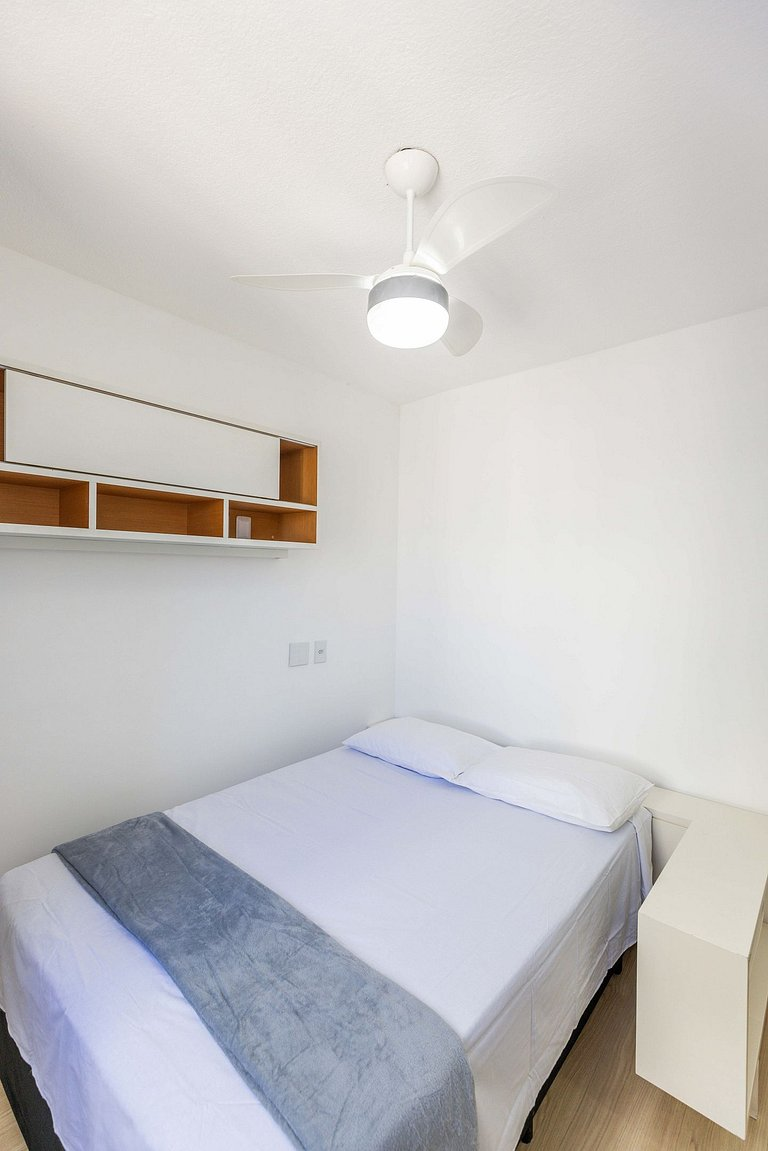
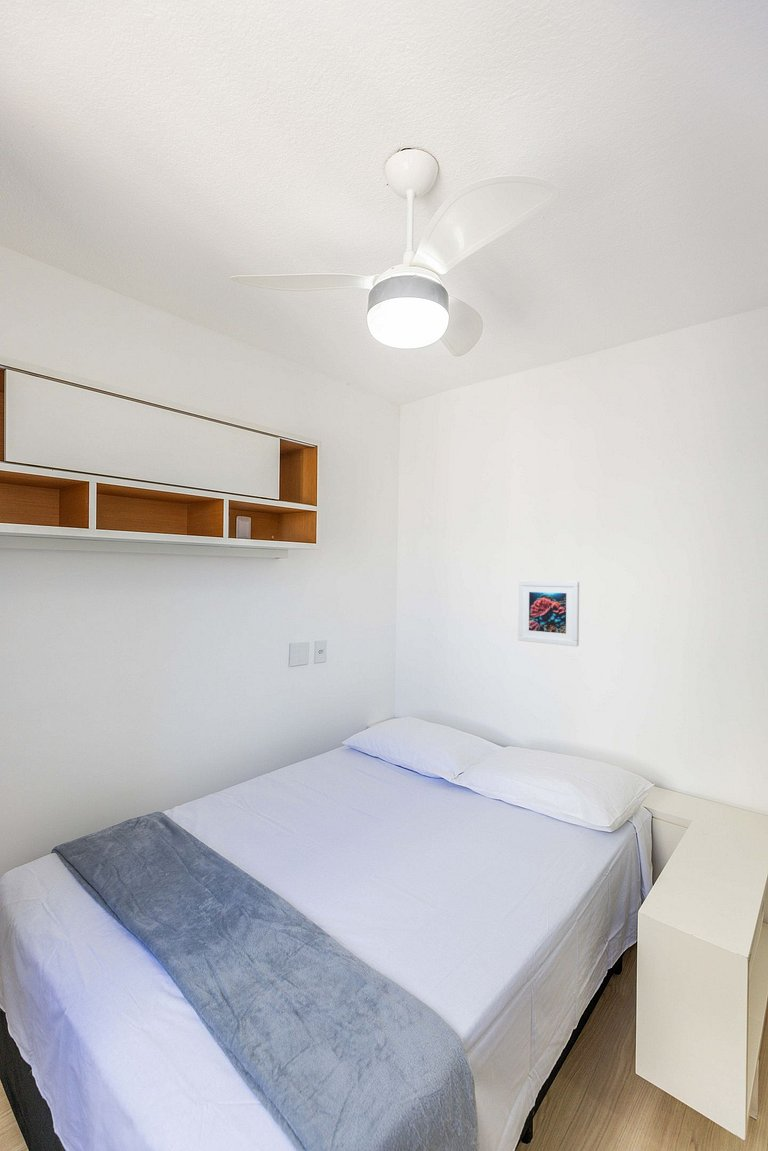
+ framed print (547, 612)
